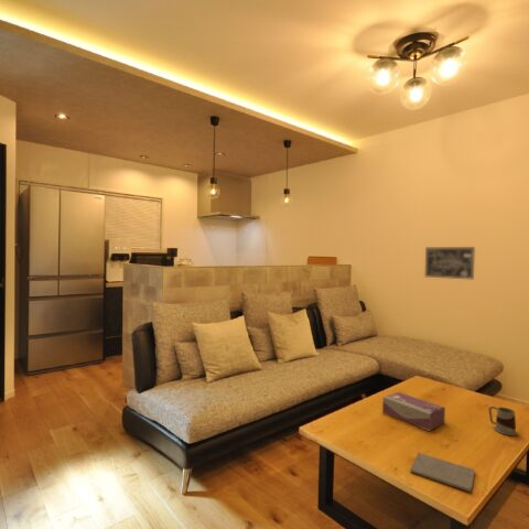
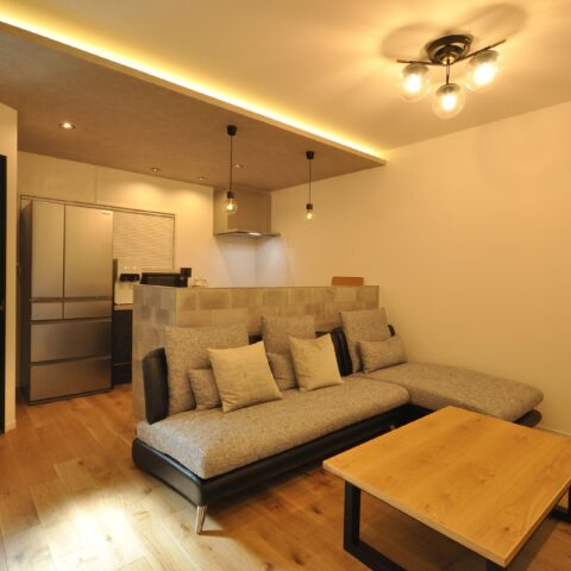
- notepad (442, 471)
- tissue box (412, 409)
- mug (501, 419)
- wall art (449, 262)
